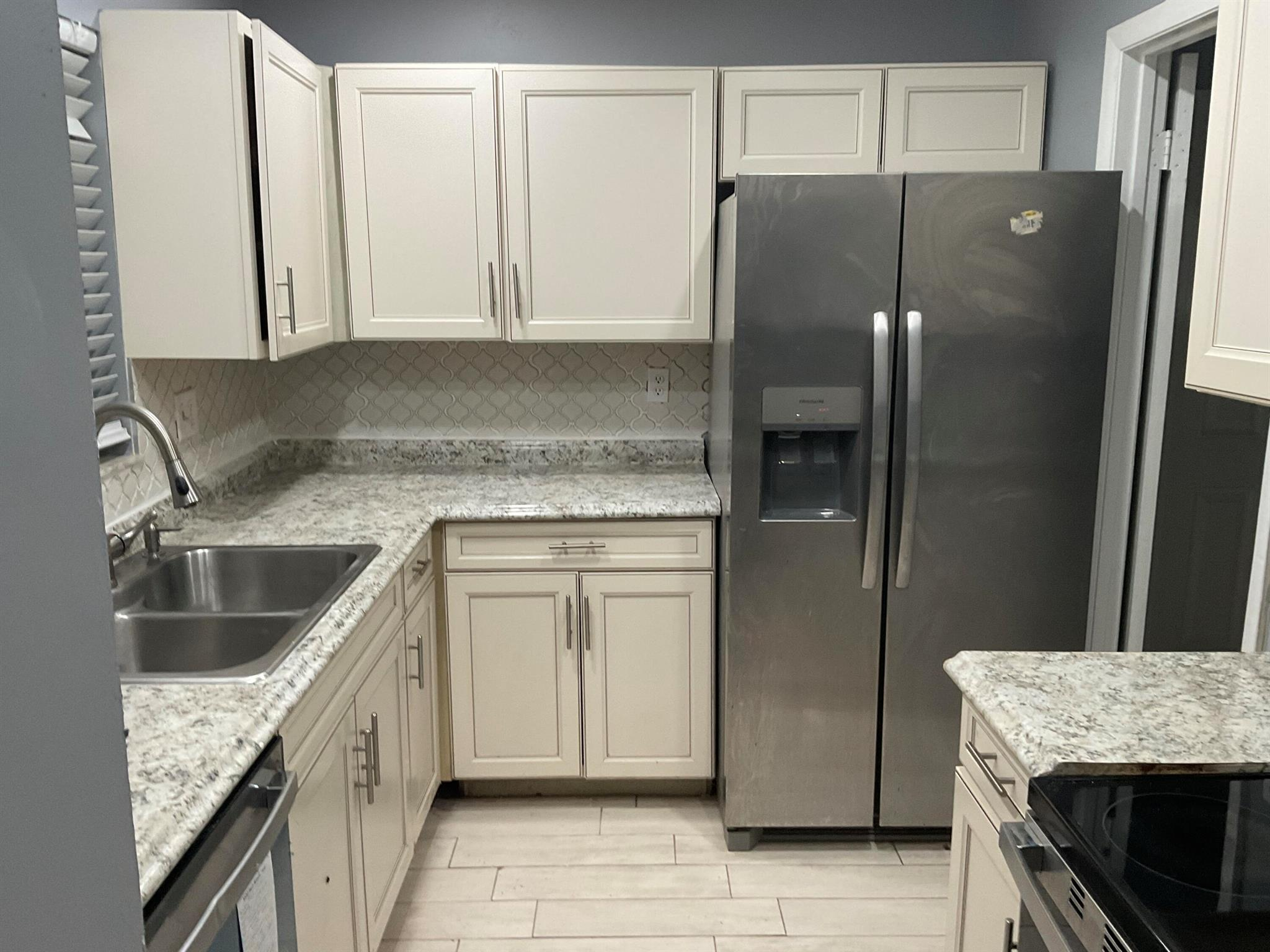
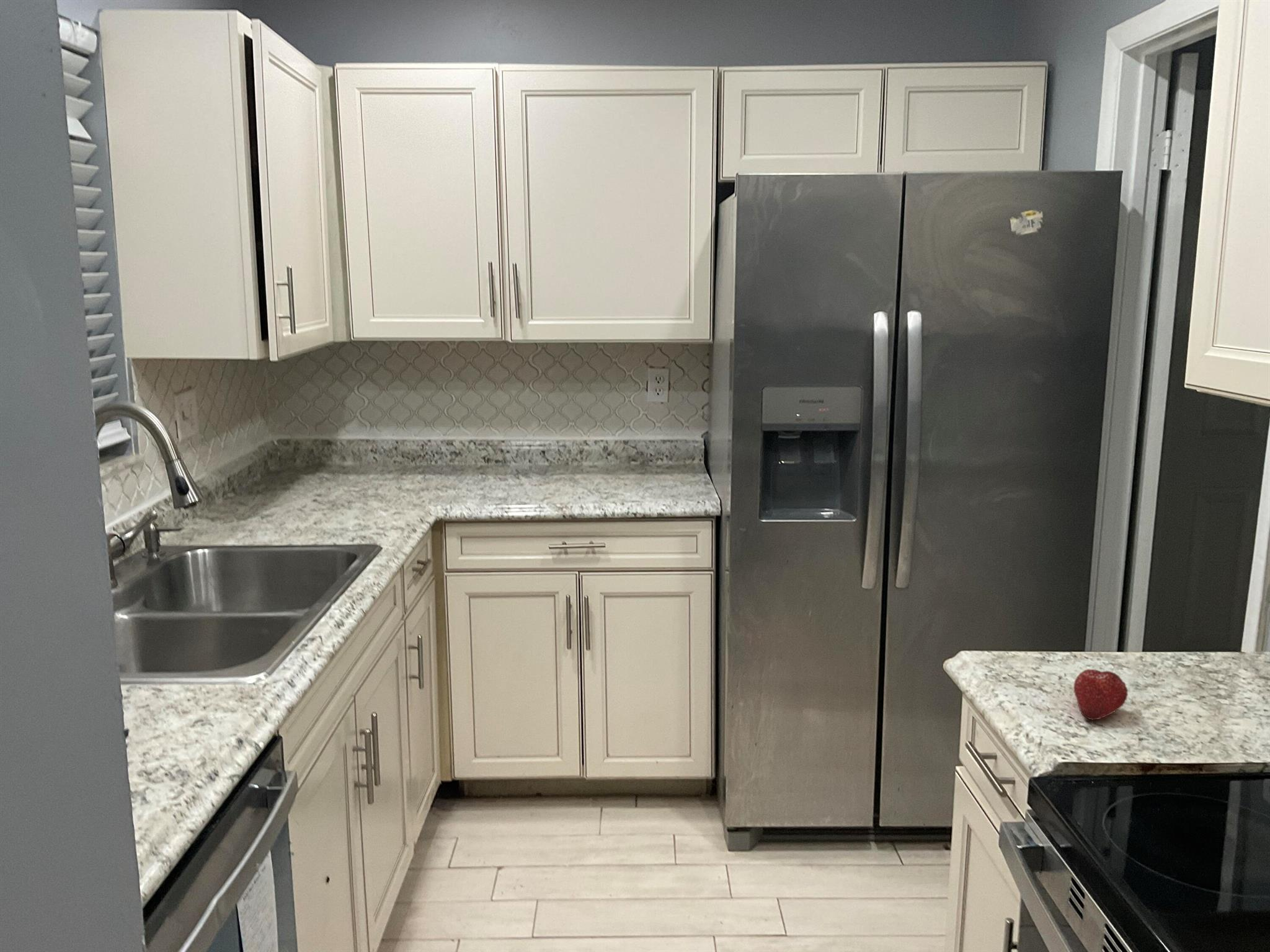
+ fruit (1098, 691)
